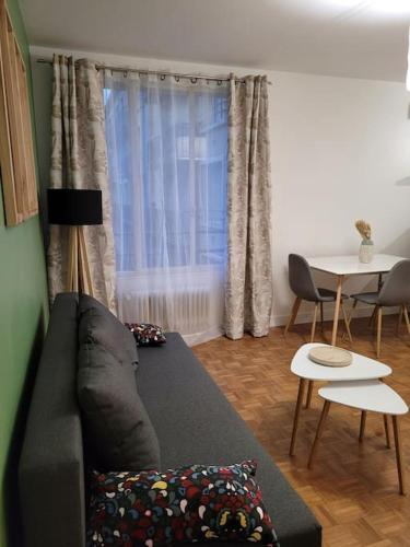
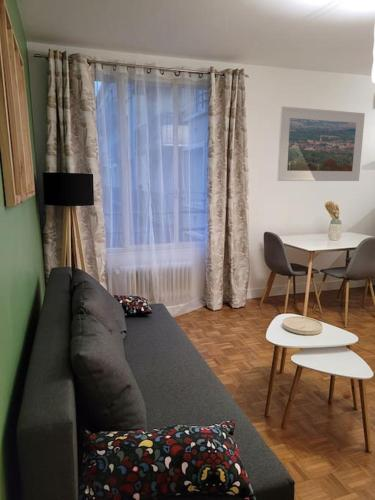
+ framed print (322, 146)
